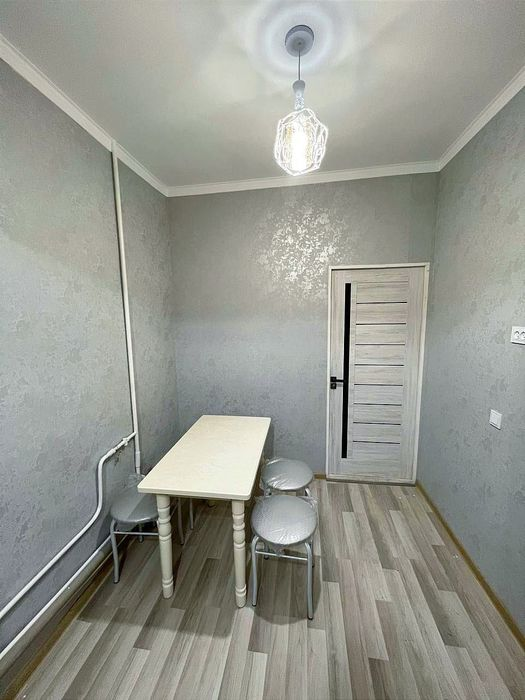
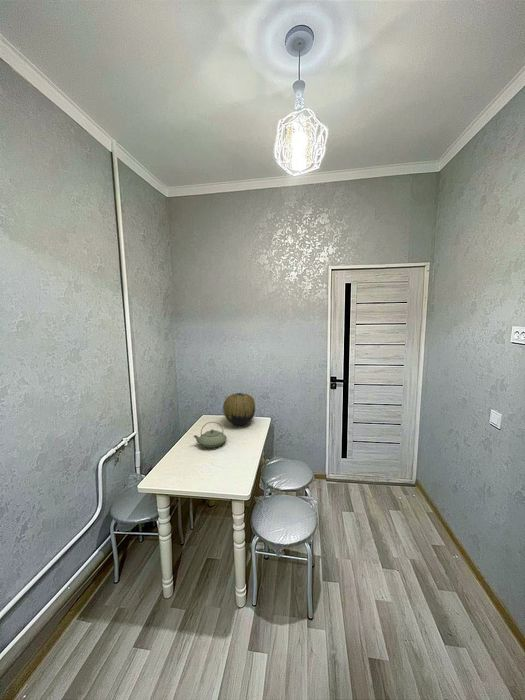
+ decorative ball (239, 408)
+ teapot (210, 433)
